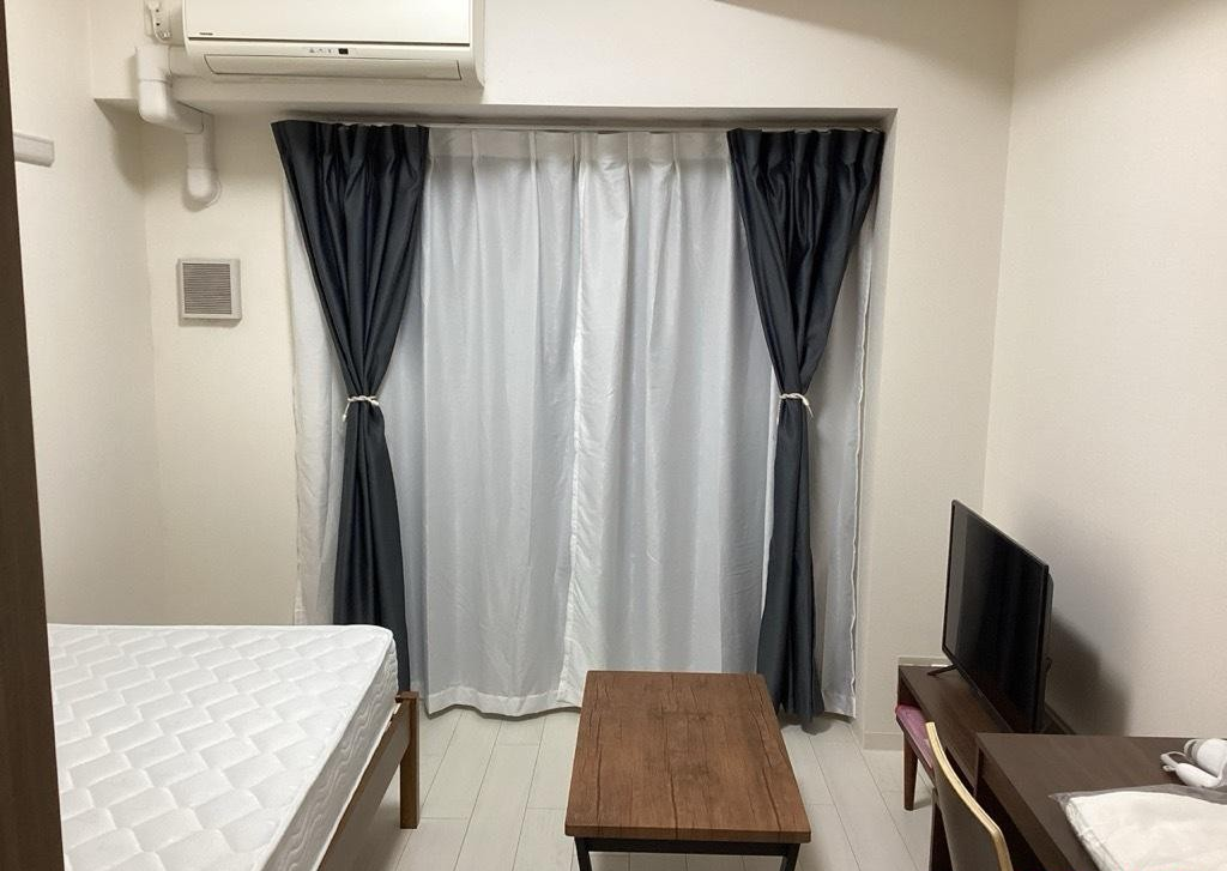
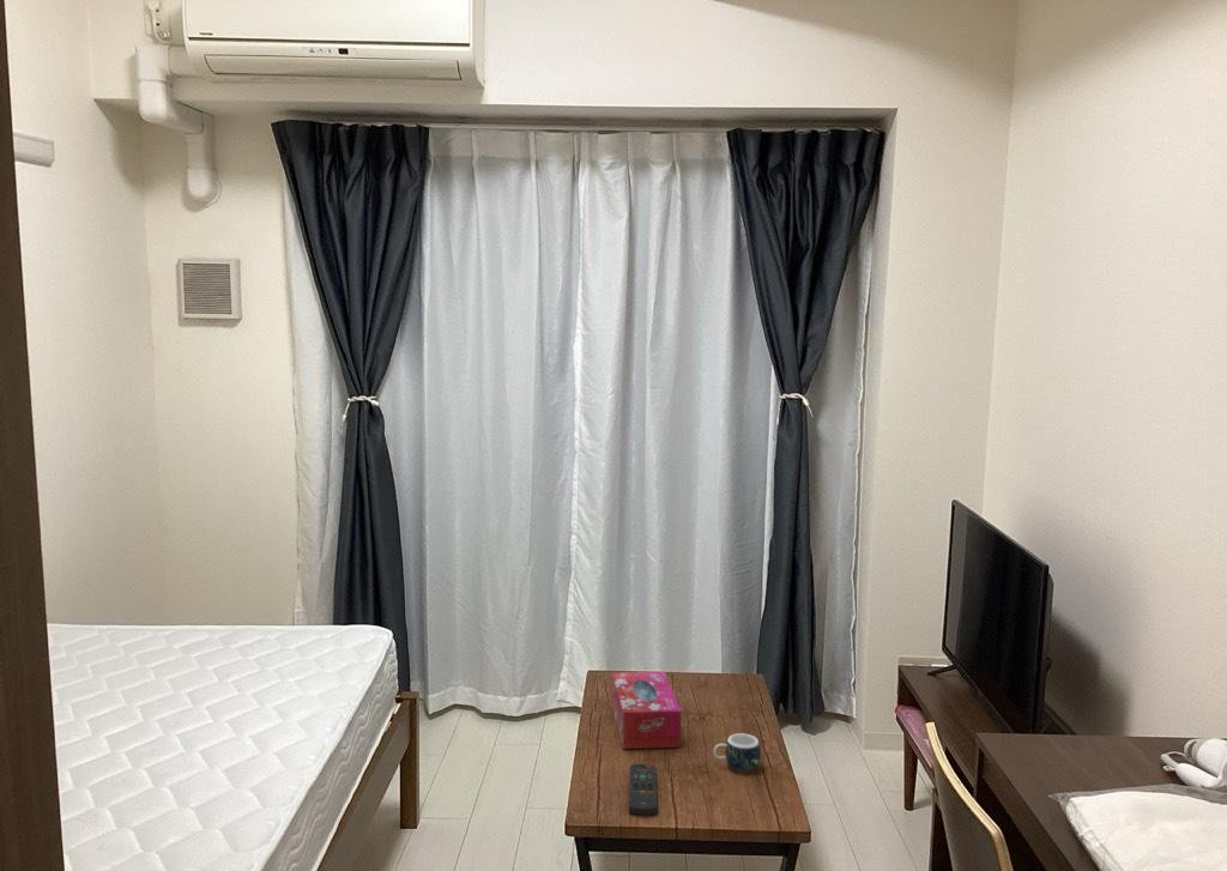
+ remote control (642, 787)
+ mug (736, 752)
+ tissue box (643, 708)
